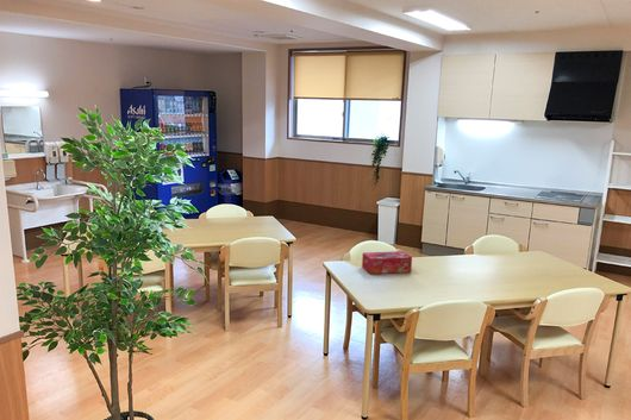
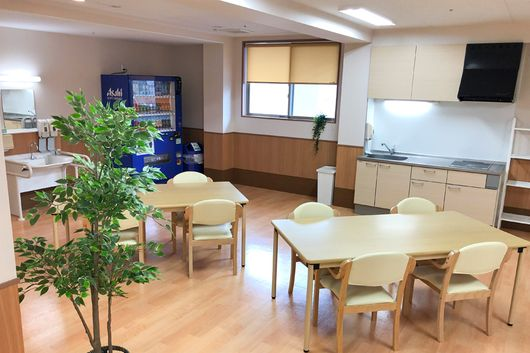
- tissue box (386, 262)
